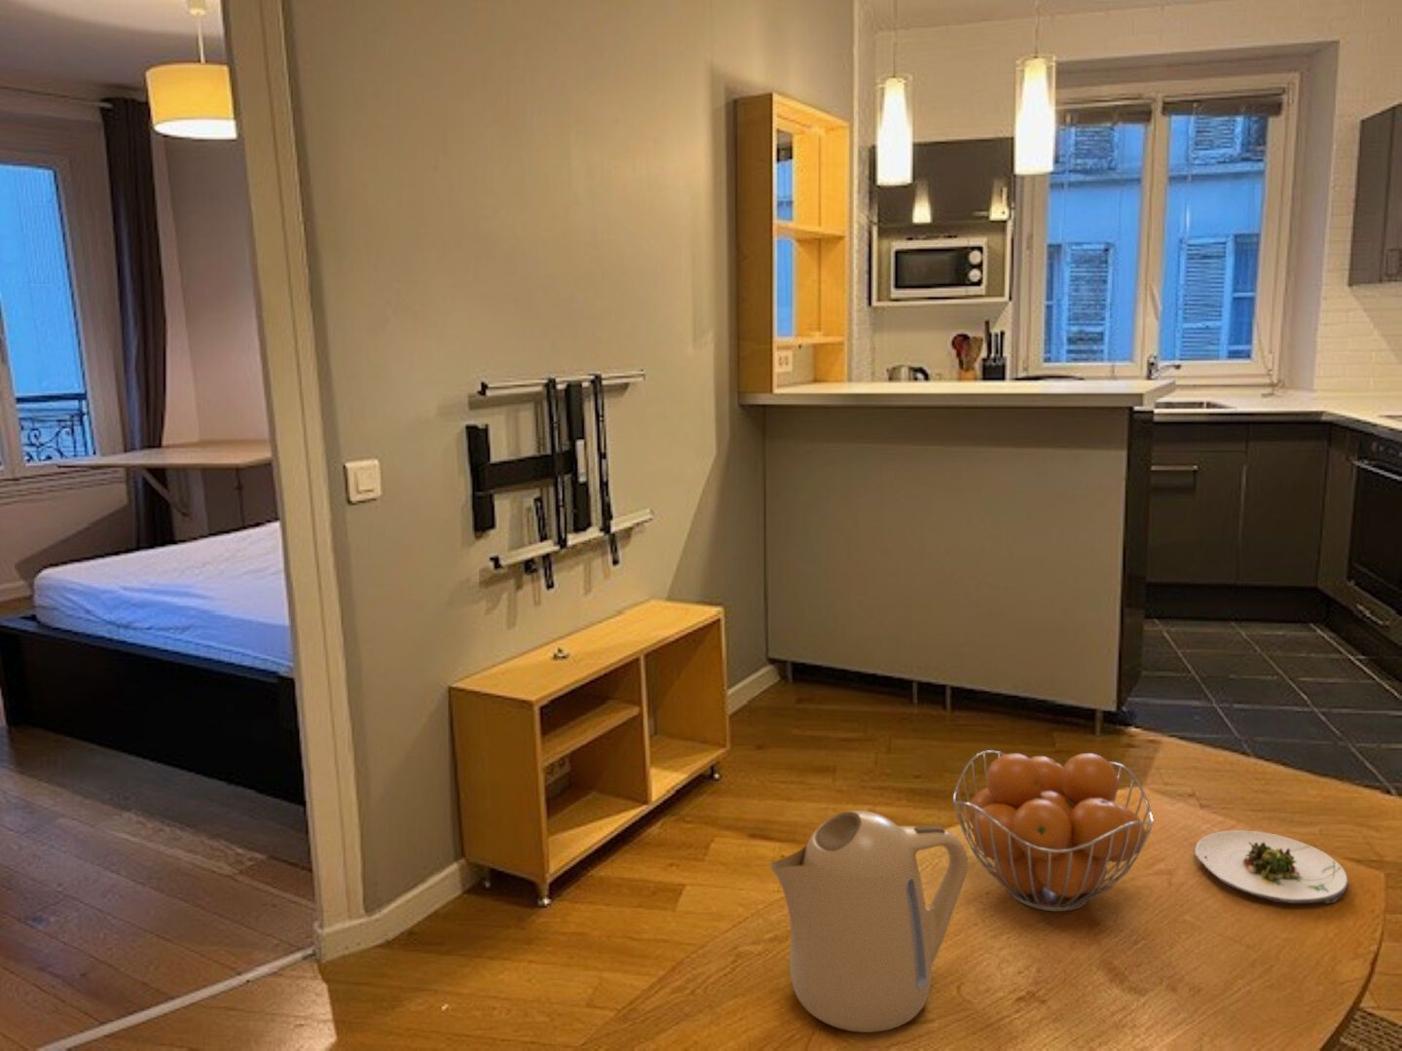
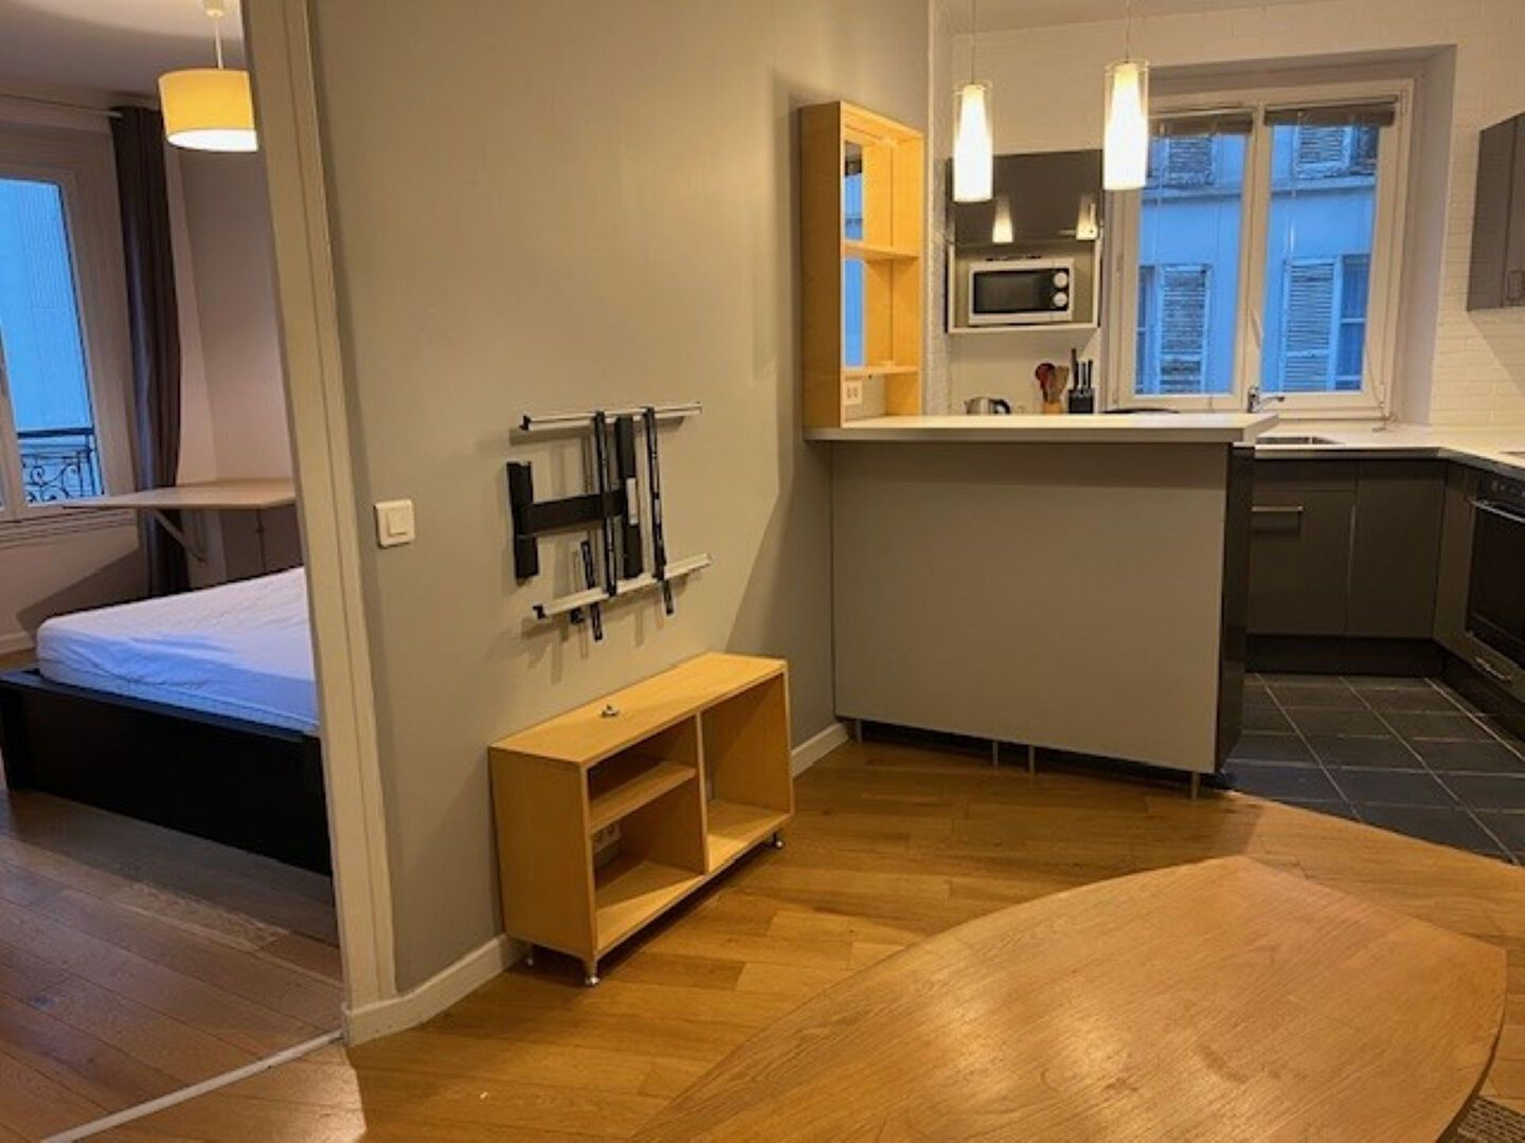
- kettle (869, 905)
- salad plate (1271, 858)
- fruit basket (1049, 825)
